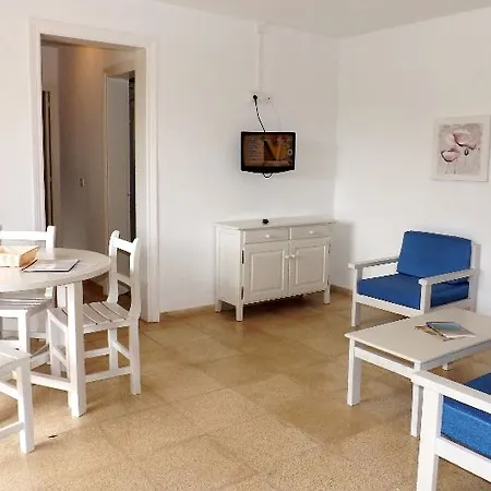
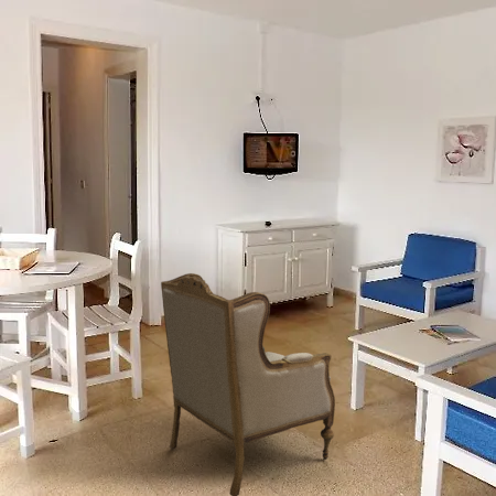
+ armchair (248, 365)
